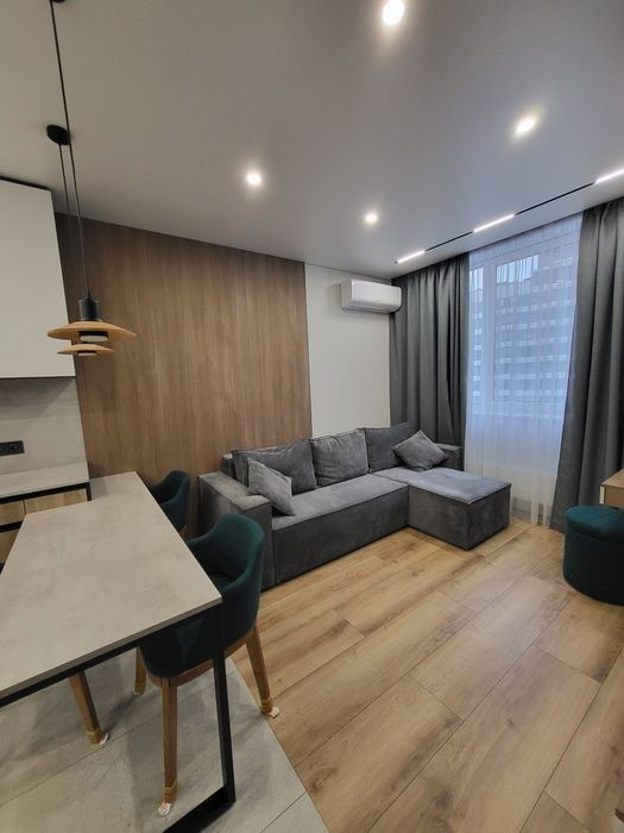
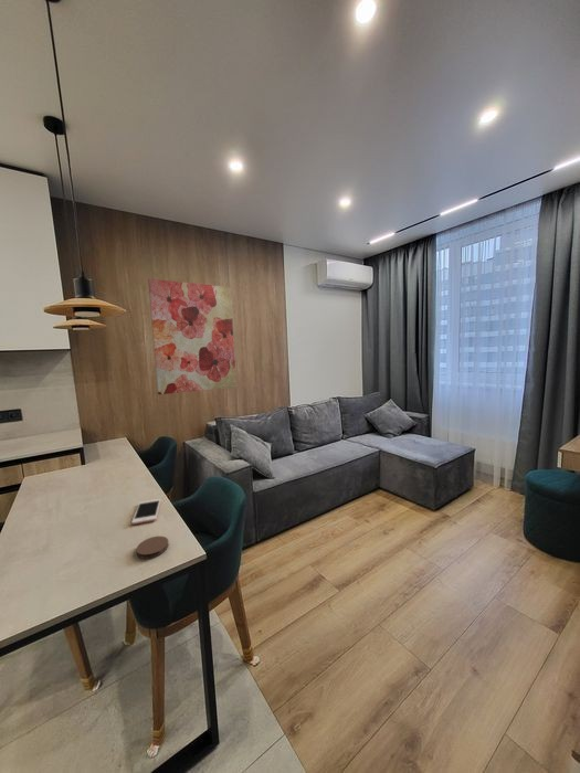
+ coaster (152, 547)
+ wall art (196, 338)
+ cell phone (147, 510)
